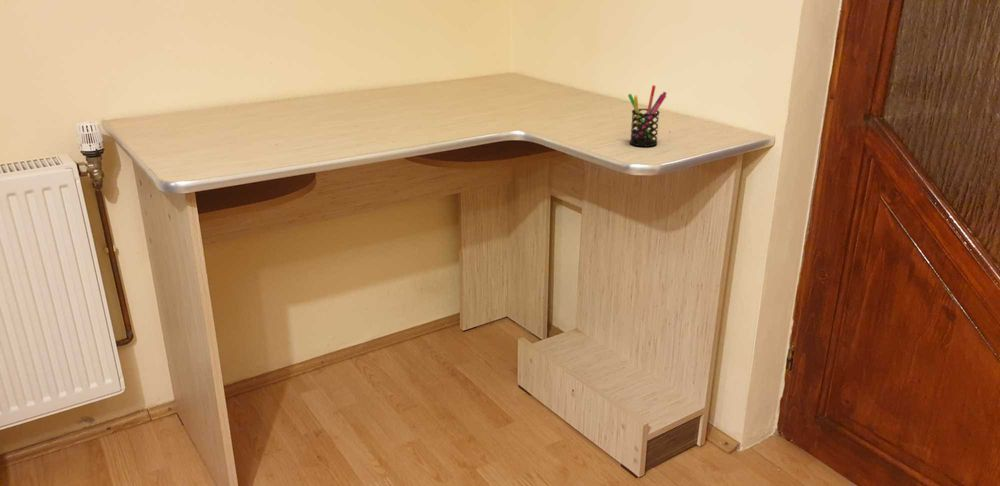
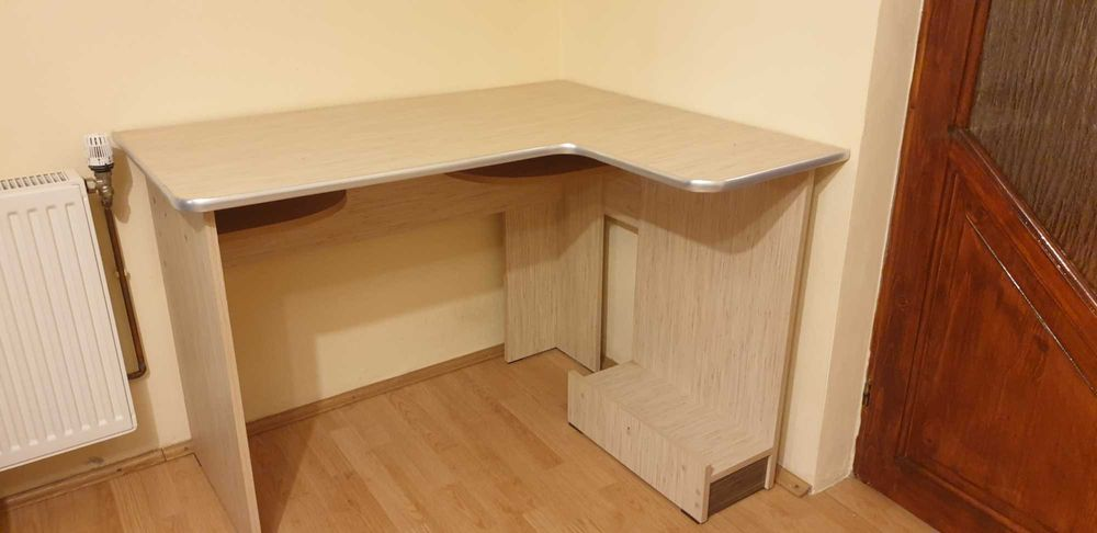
- pen holder (643, 114)
